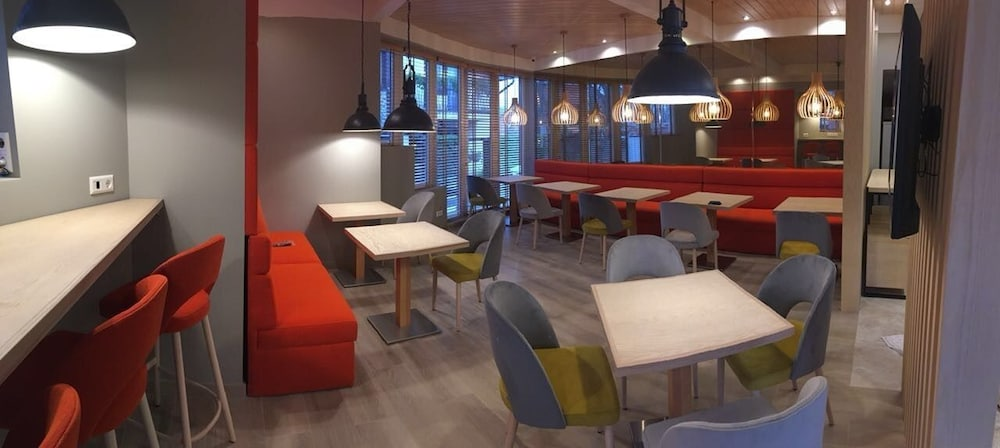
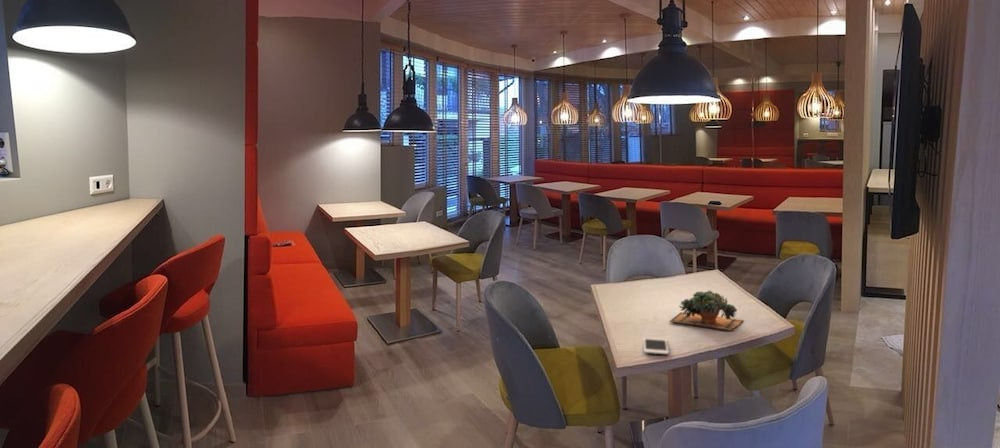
+ succulent plant (707, 305)
+ cell phone (655, 345)
